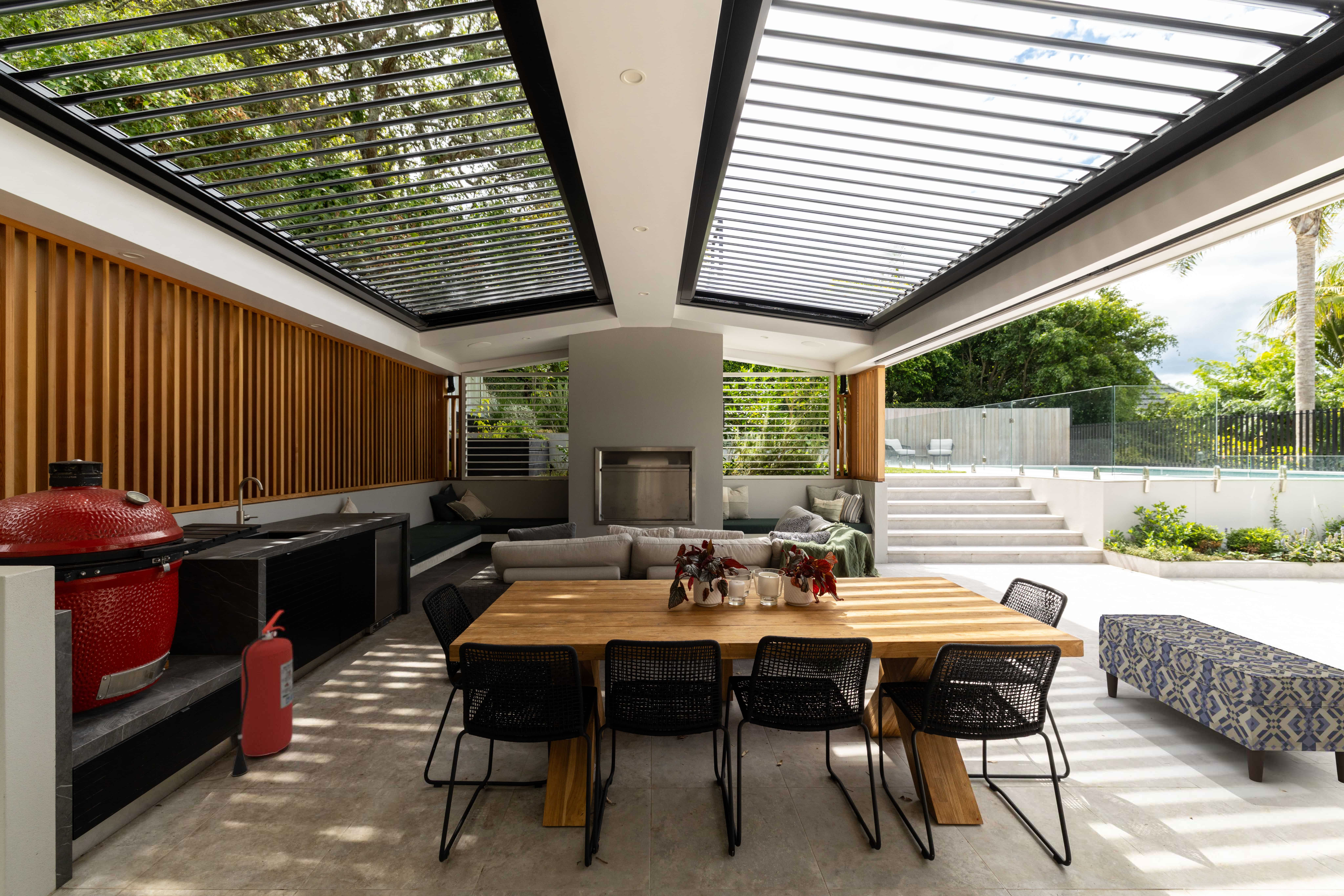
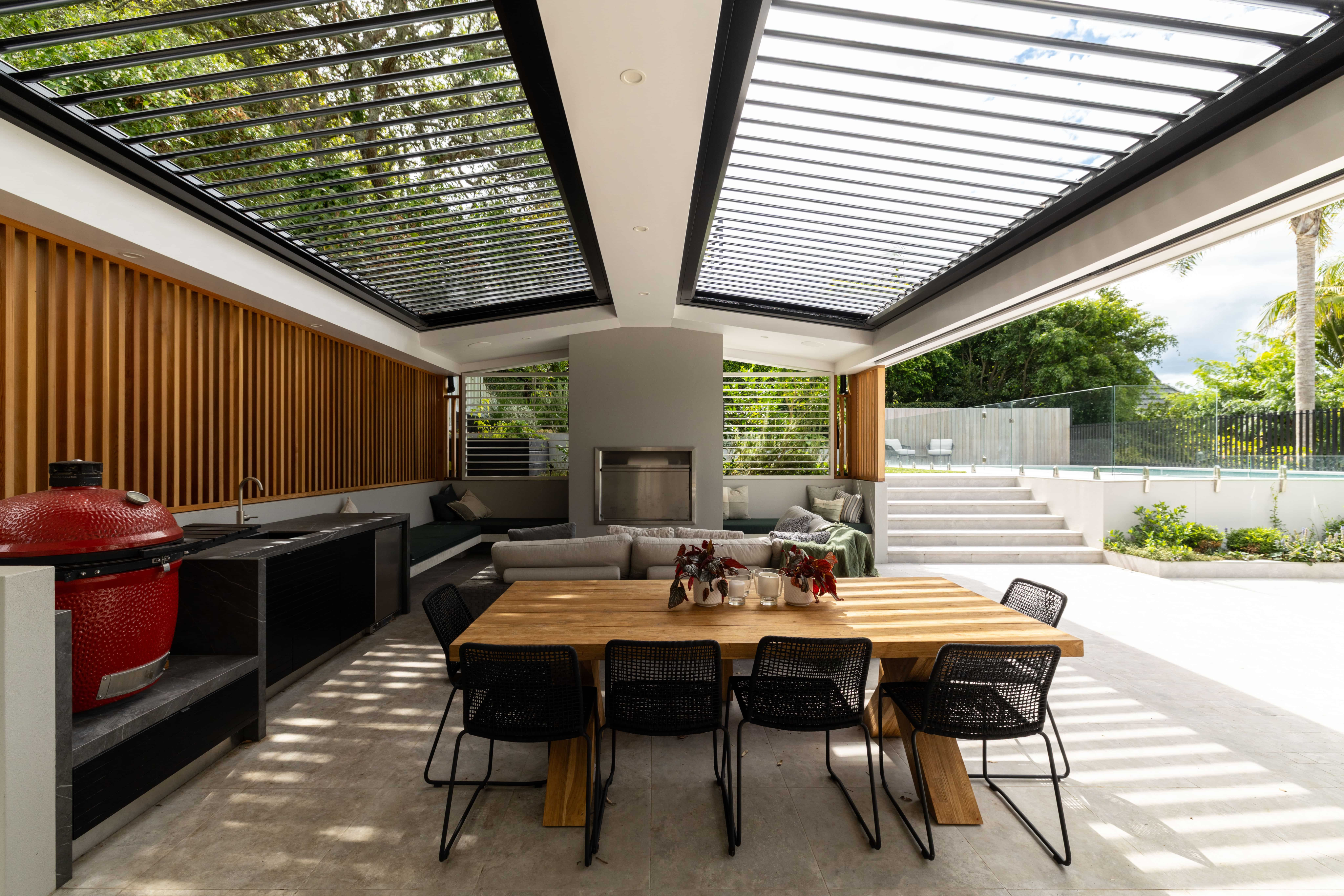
- bench (1210, 686)
- fire extinguisher (261, 687)
